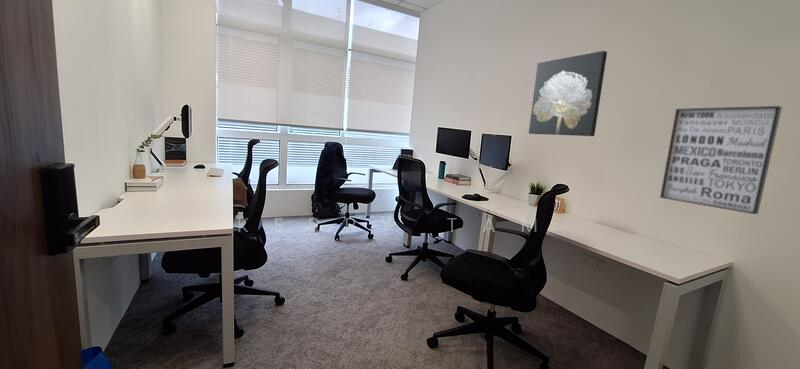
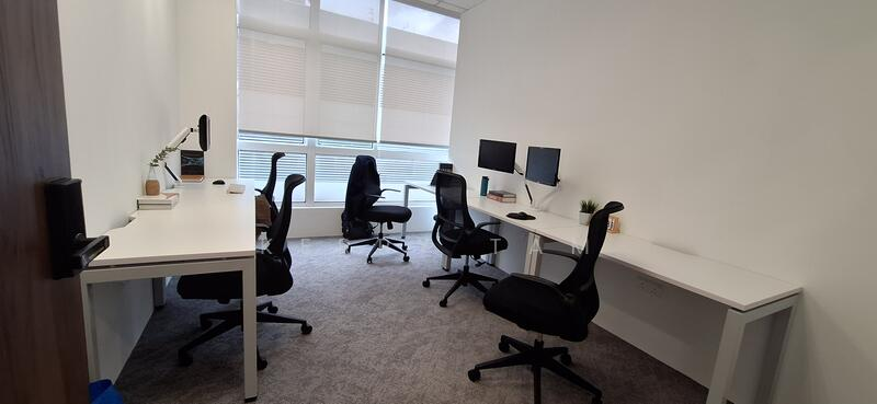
- wall art (563, 96)
- wall art (714, 157)
